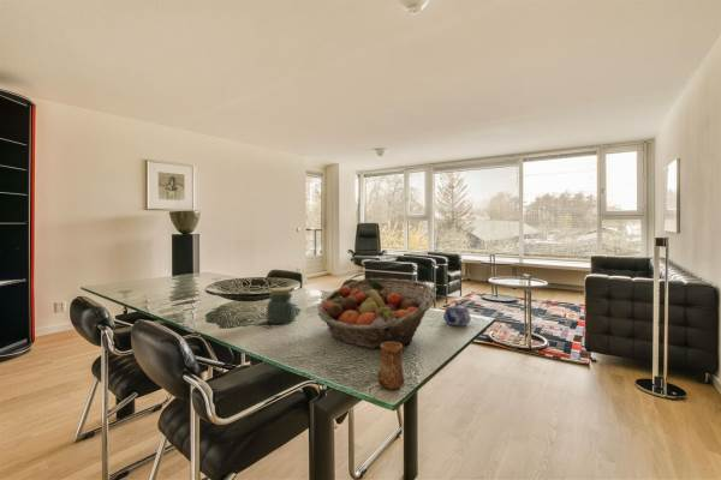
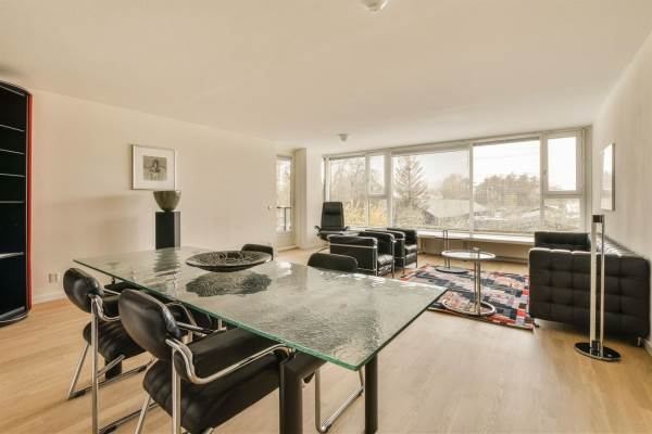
- fruit basket (374, 308)
- cup (391, 365)
- jar (280, 305)
- teapot (455, 313)
